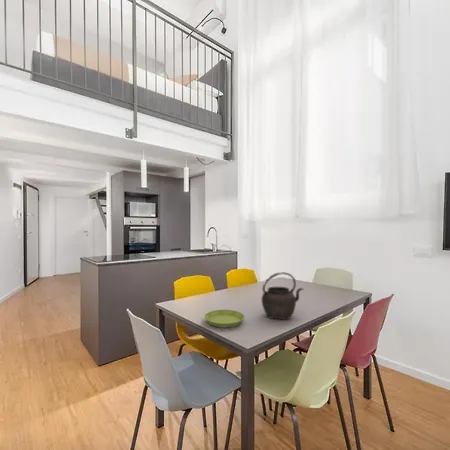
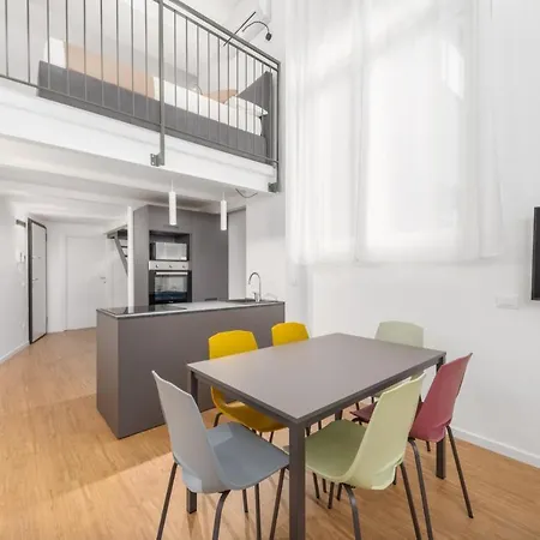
- kettle (283, 293)
- saucer (224, 318)
